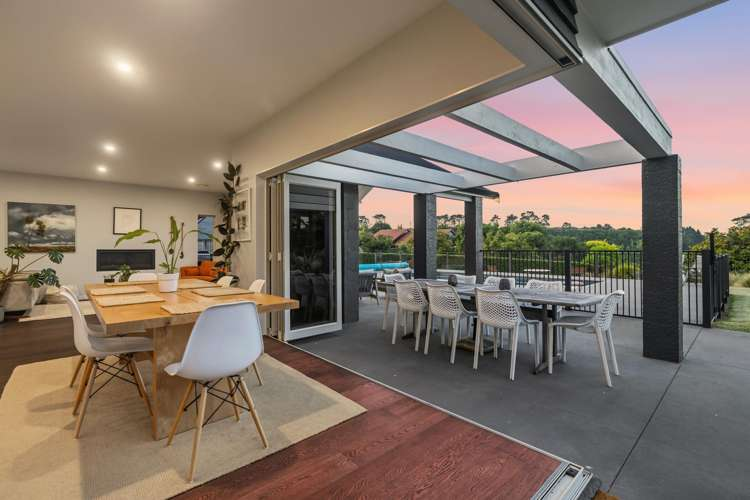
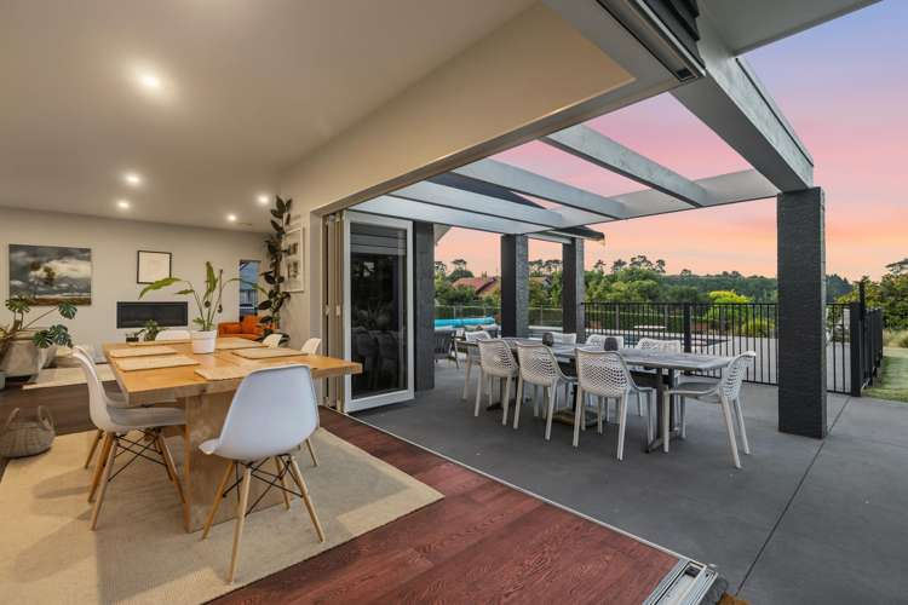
+ basket (28, 428)
